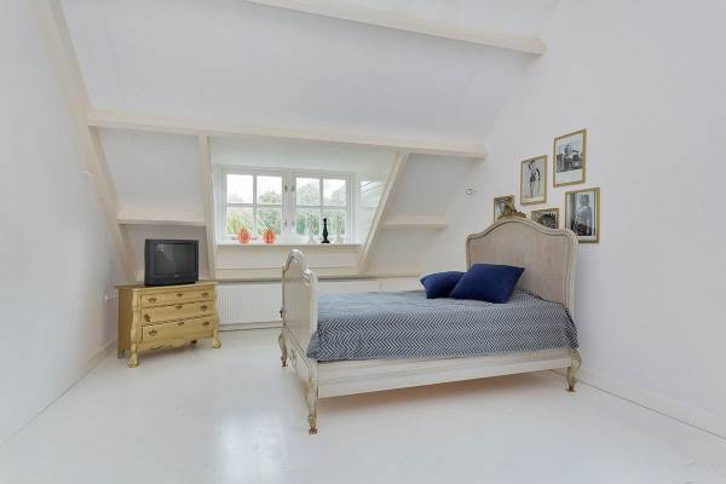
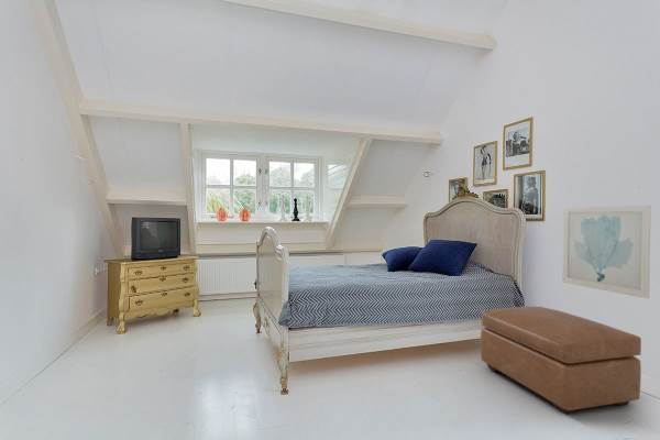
+ wall art (602, 248)
+ ottoman (551, 349)
